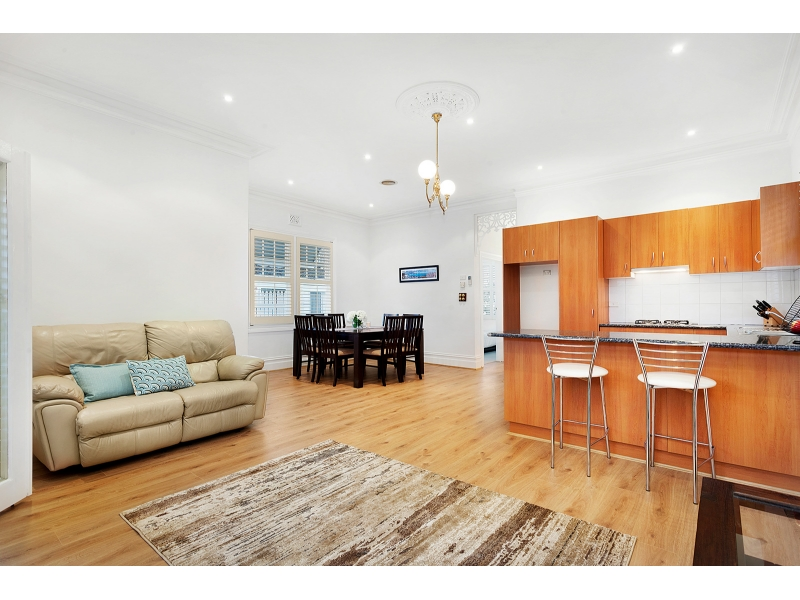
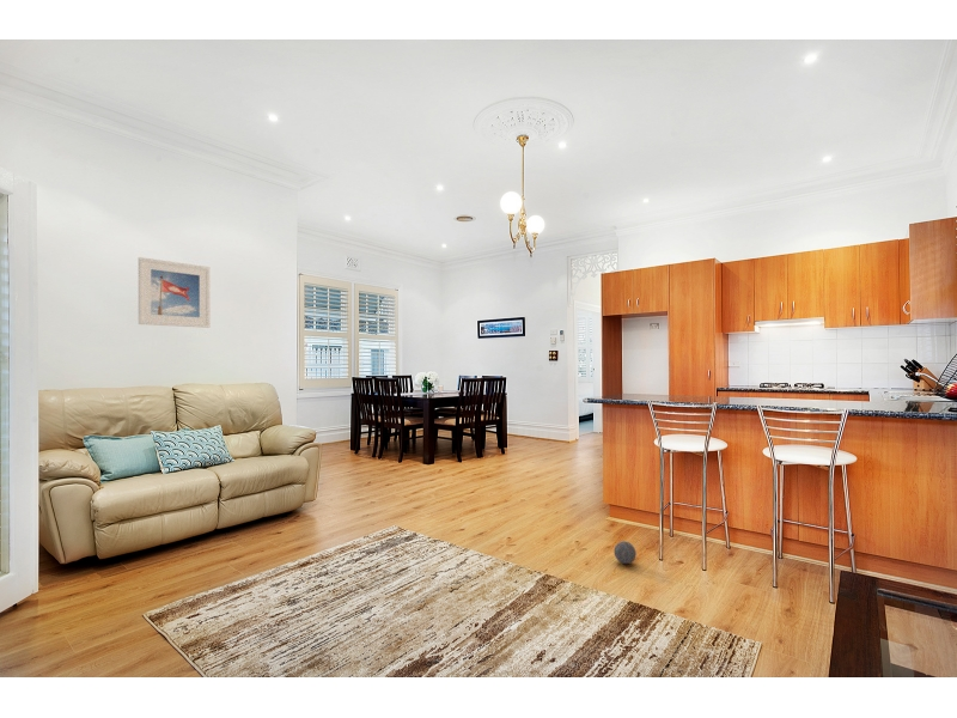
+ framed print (176, 293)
+ ball (624, 552)
